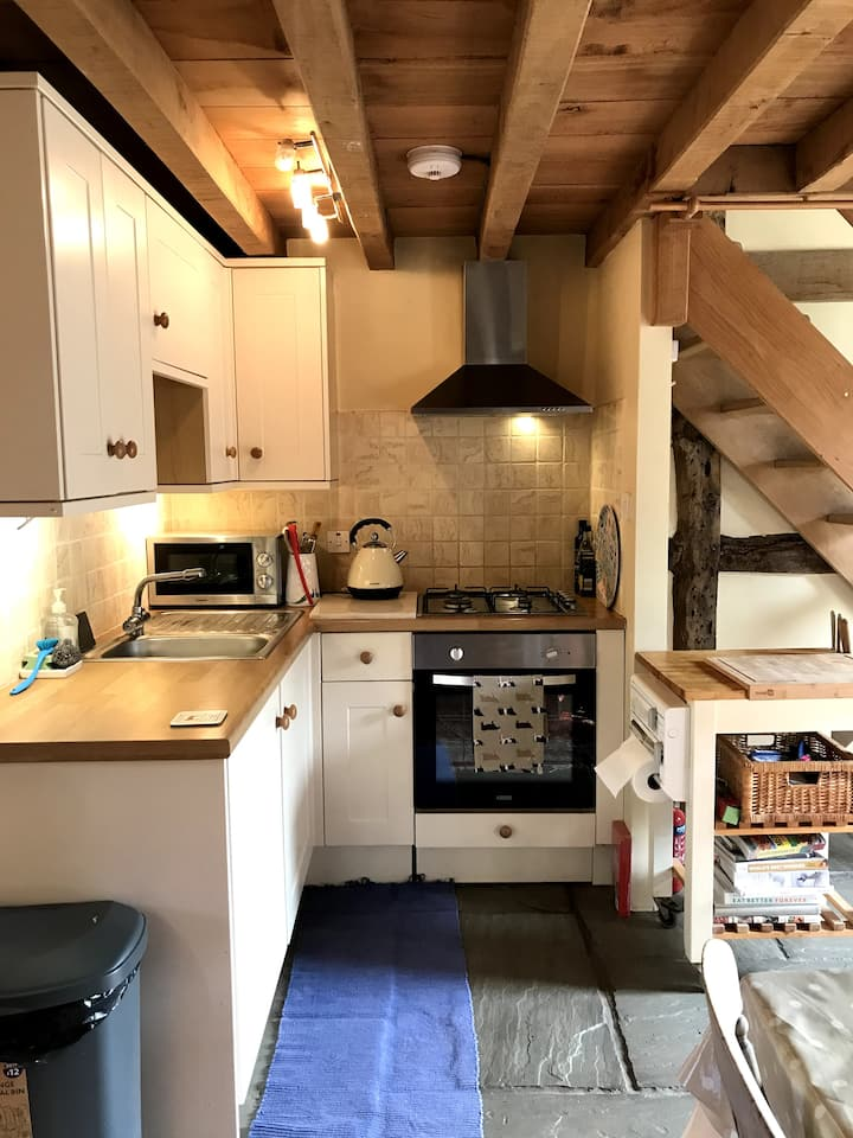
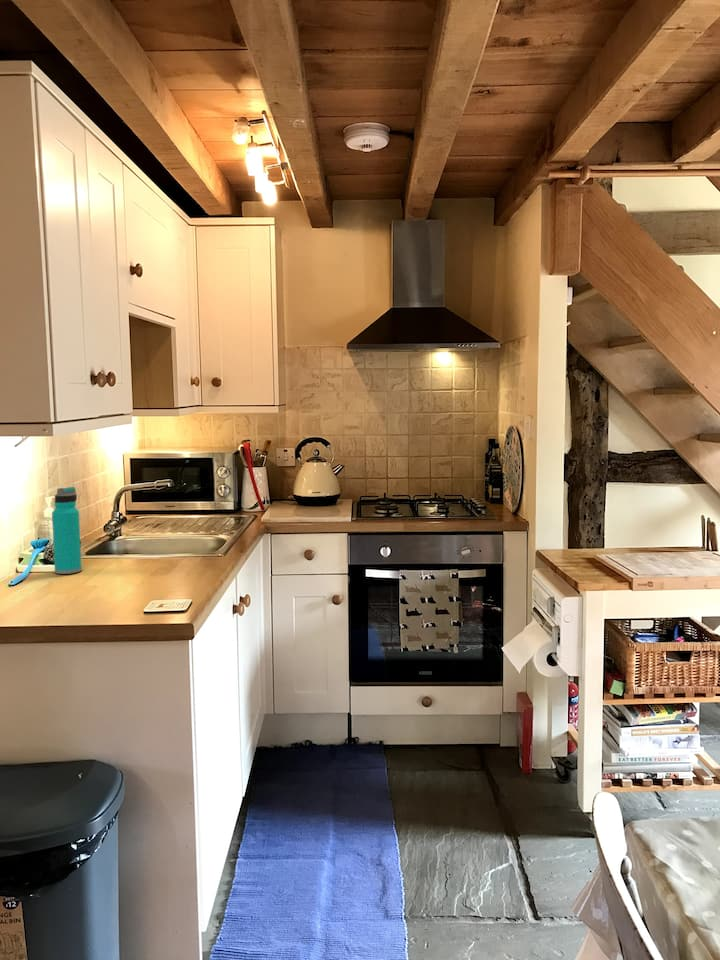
+ water bottle (66, 529)
